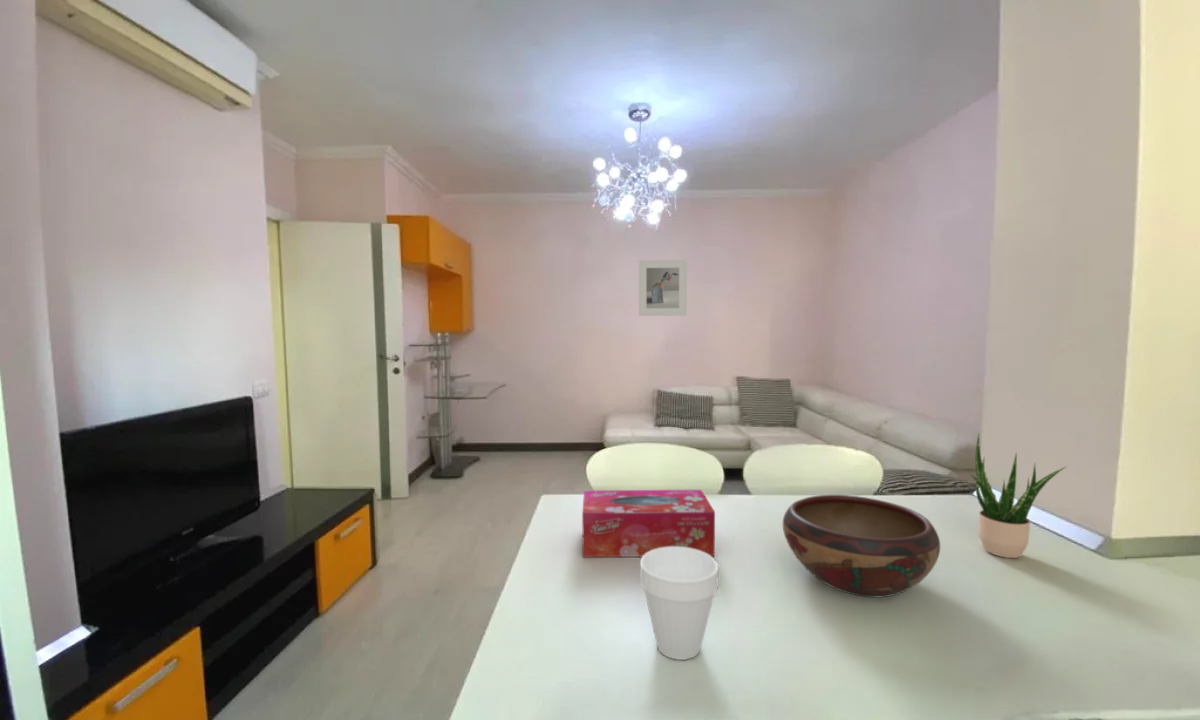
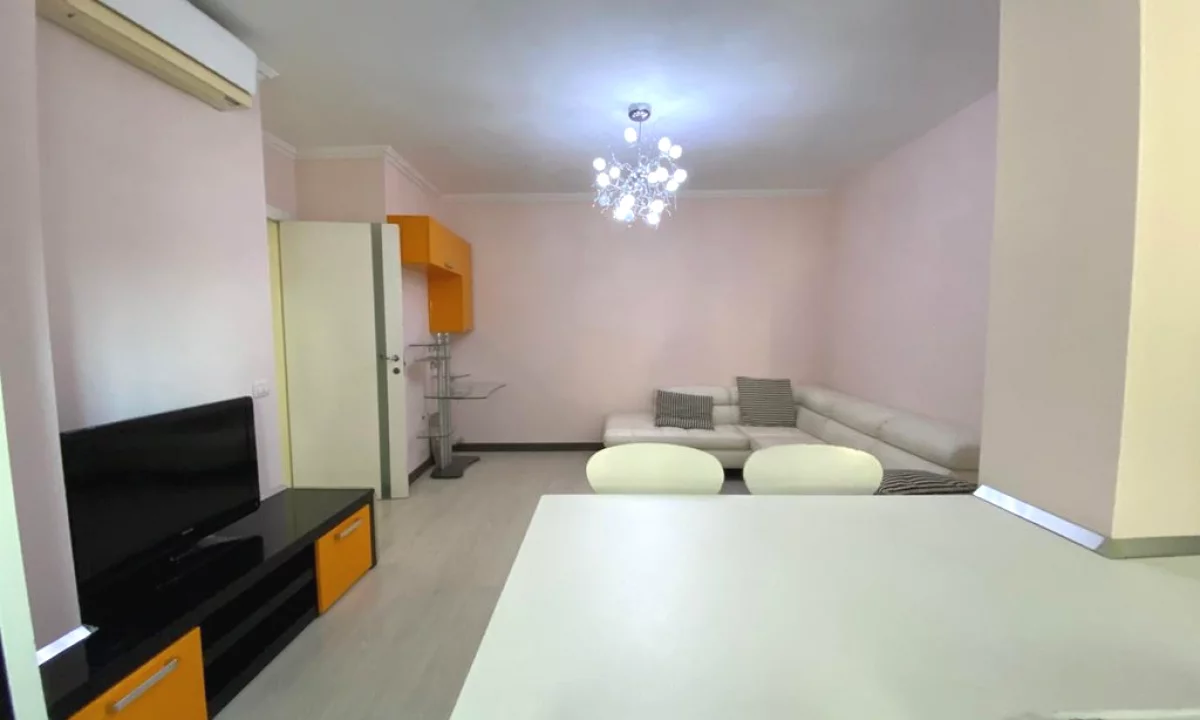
- cup (678, 604)
- potted plant (1005, 496)
- decorative bowl (856, 546)
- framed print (662, 288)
- tissue box (645, 521)
